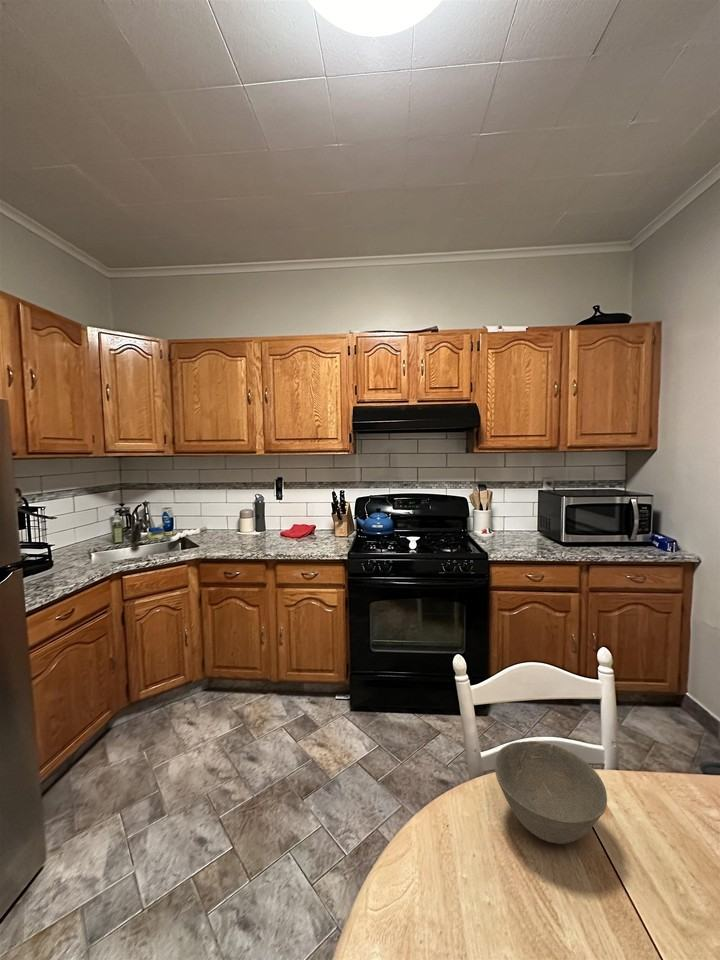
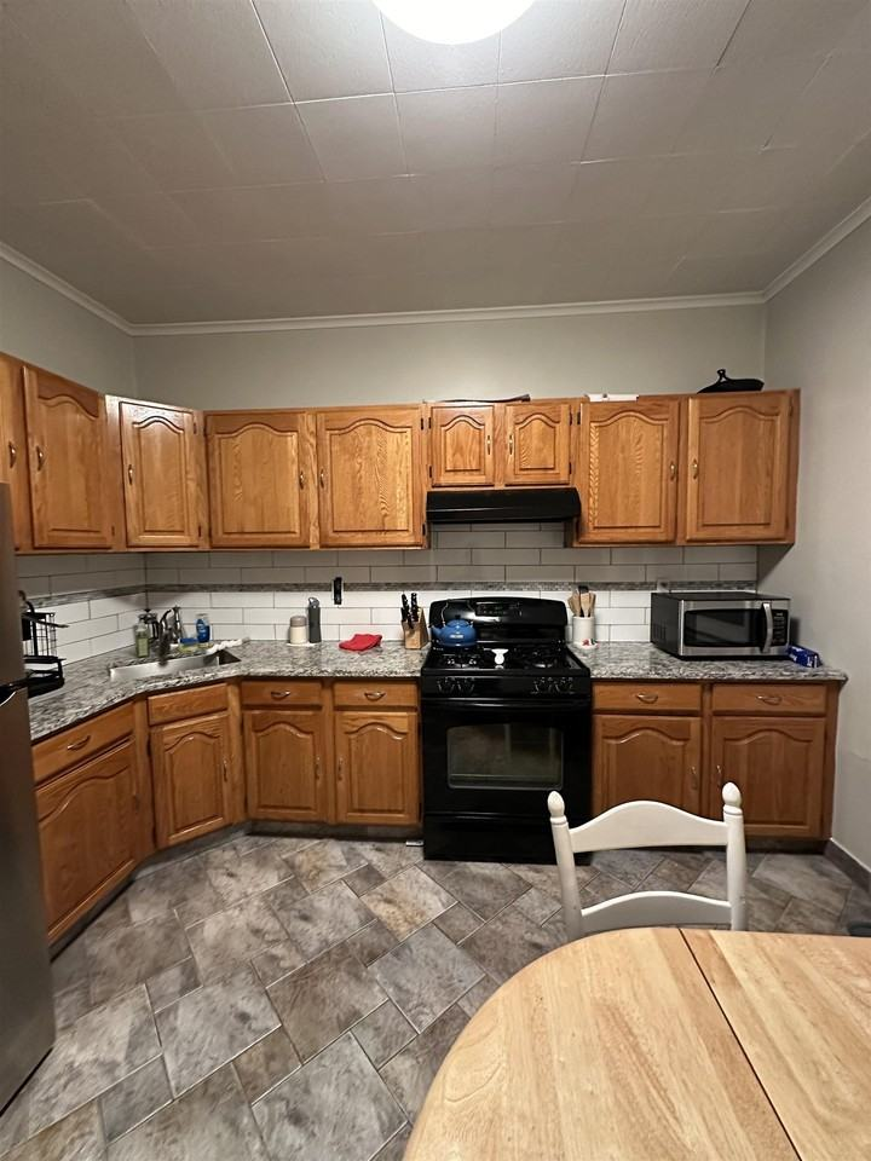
- bowl (547, 800)
